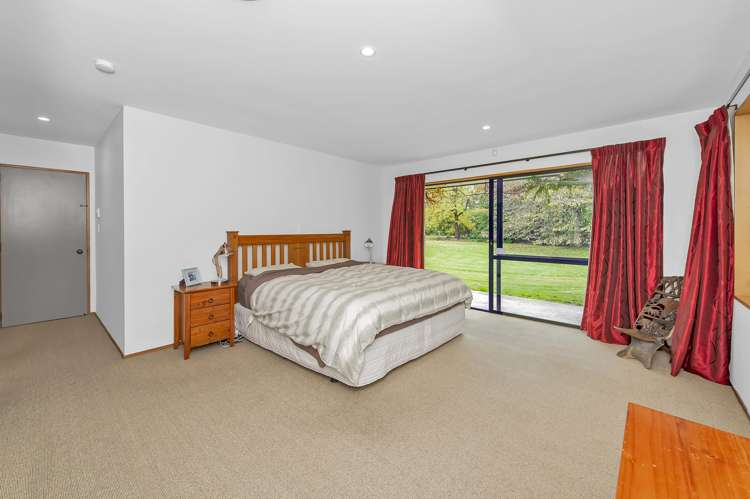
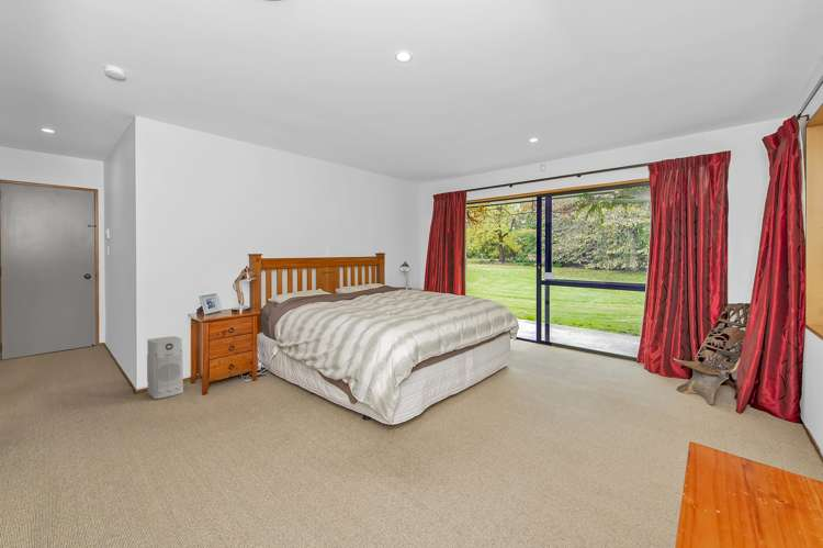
+ air purifier (165, 366)
